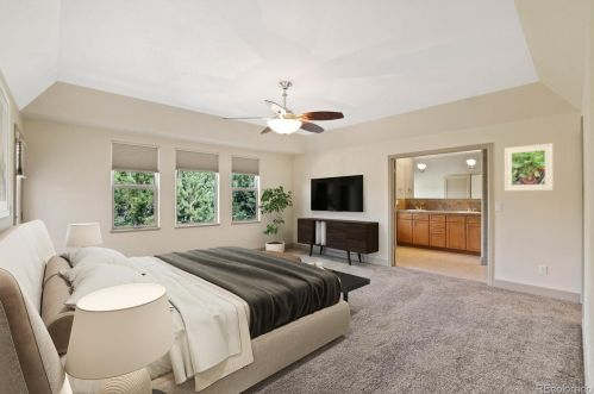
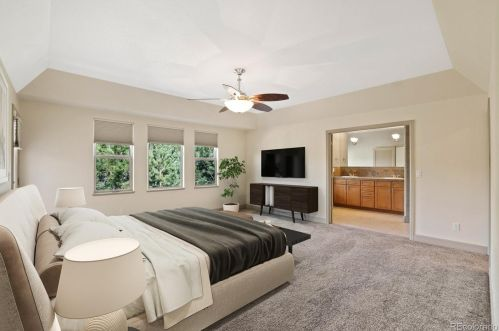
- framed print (527, 168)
